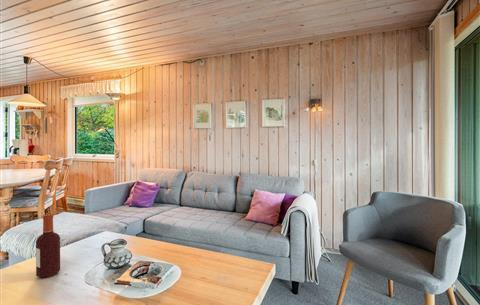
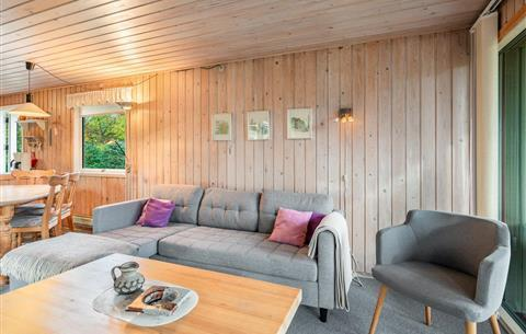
- bottle (48, 244)
